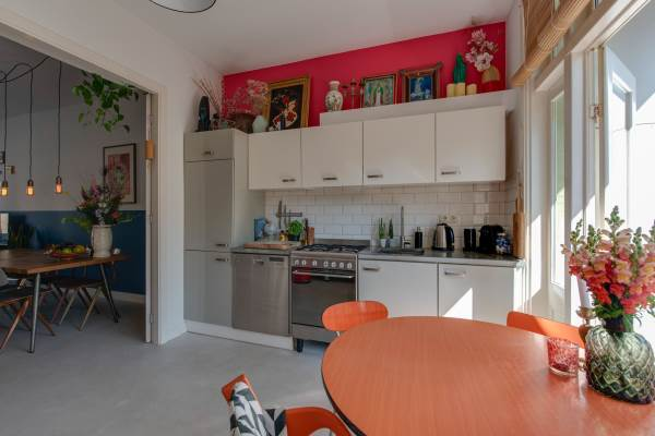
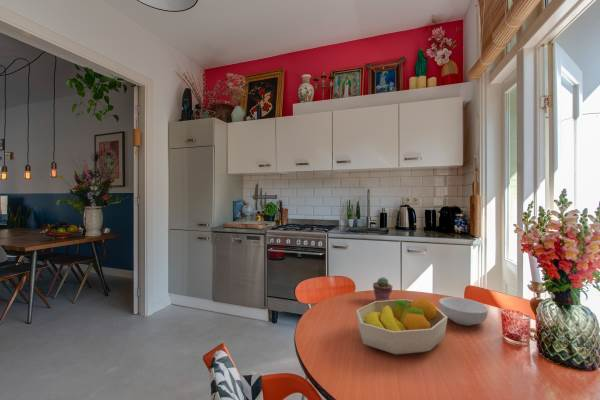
+ cereal bowl (462, 312)
+ fruit bowl (400, 320)
+ potted succulent (382, 289)
